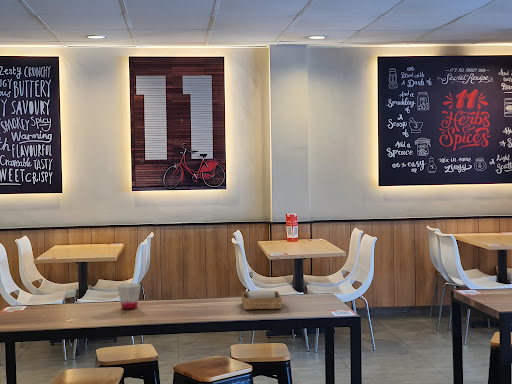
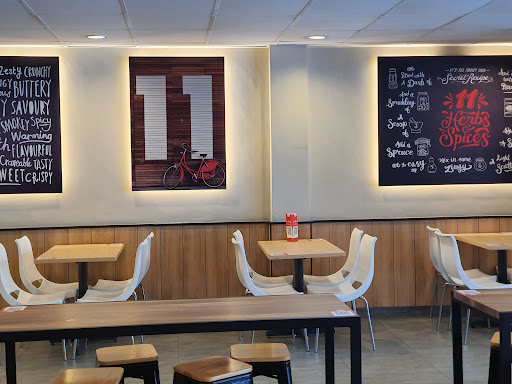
- napkin holder (261, 298)
- cup (129, 296)
